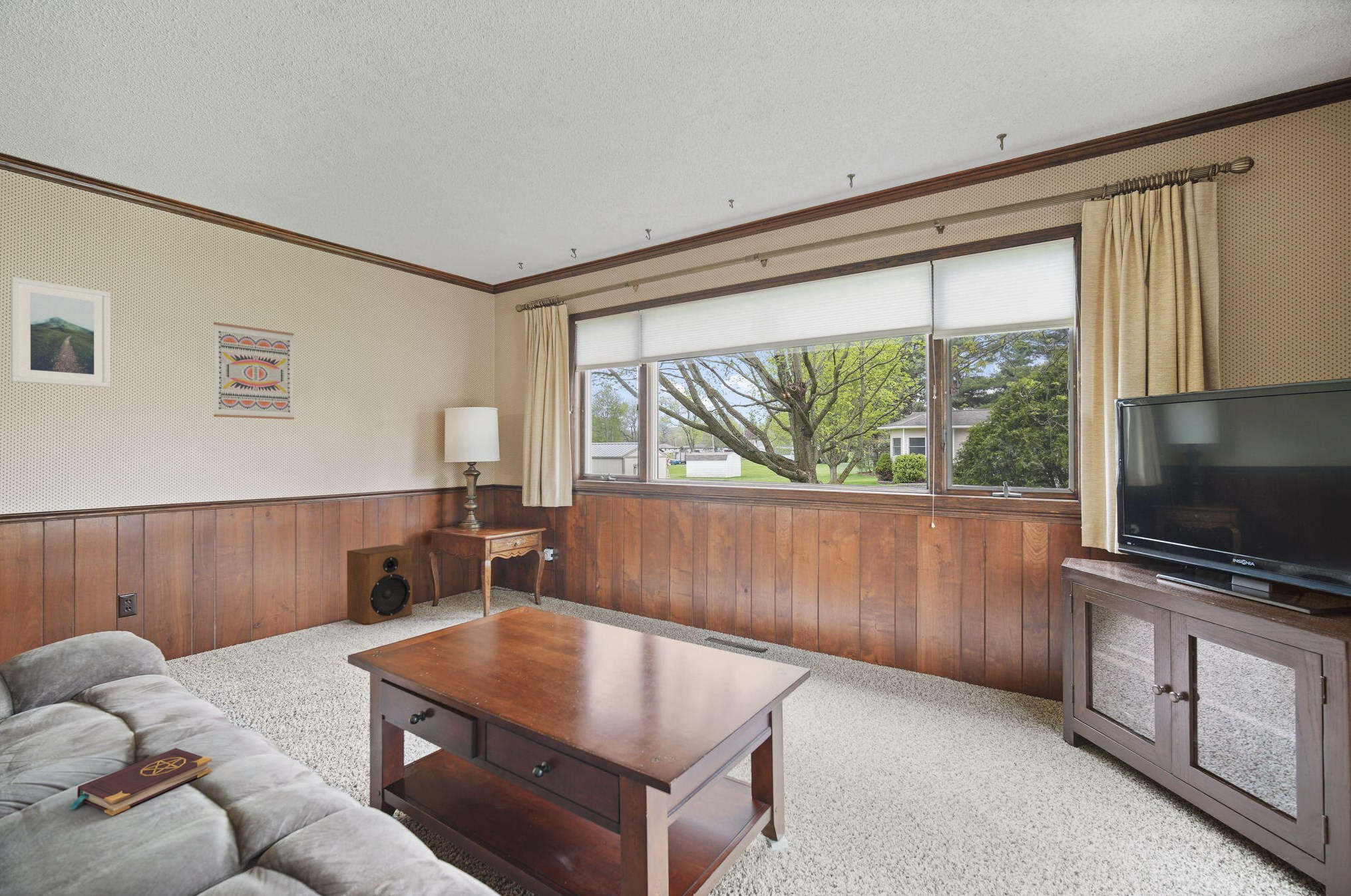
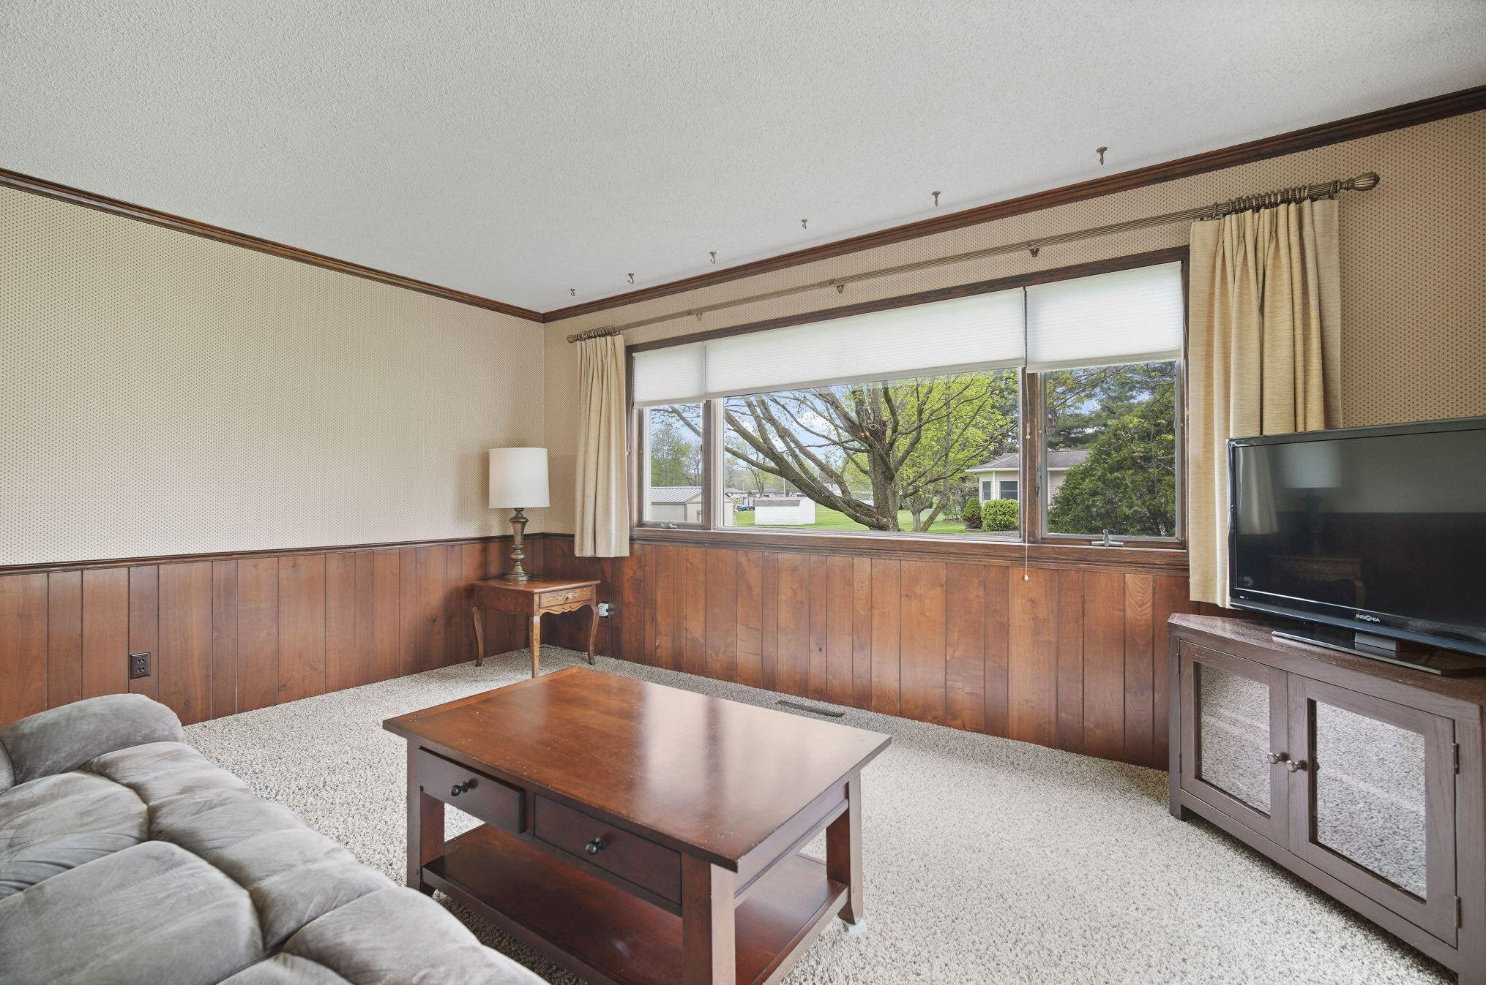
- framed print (63, 335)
- speaker (381, 583)
- wall art (256, 373)
- book (146, 778)
